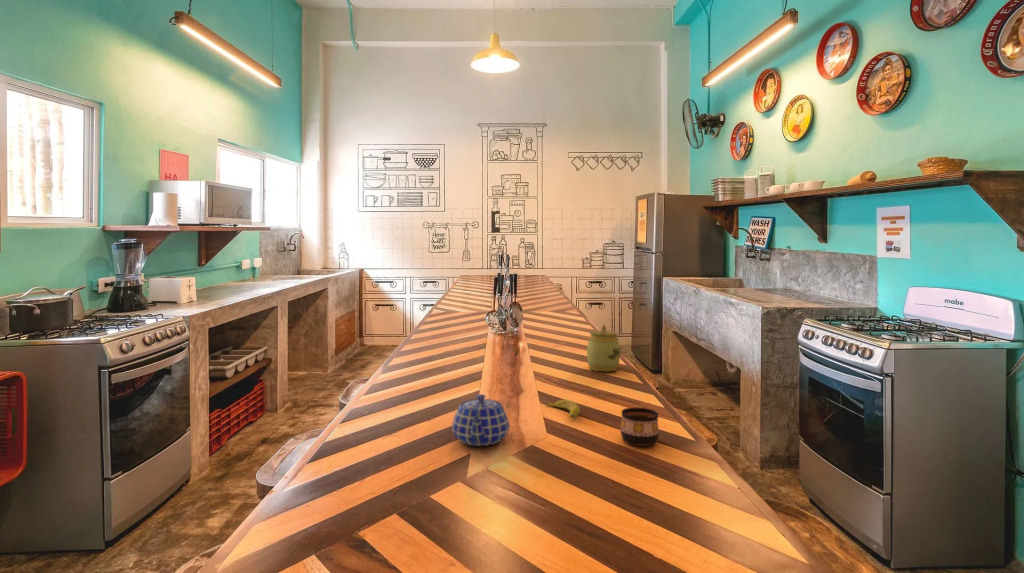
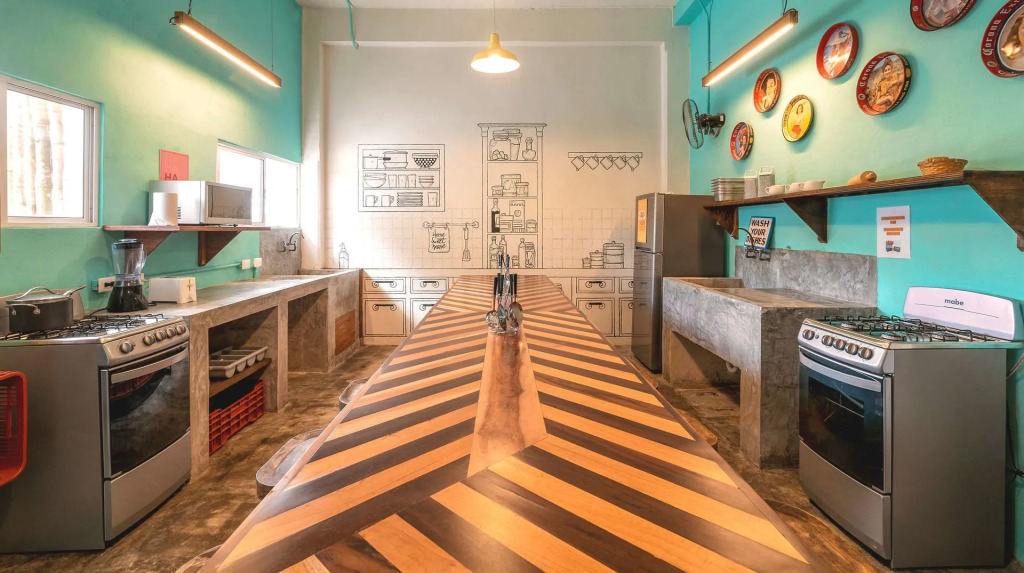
- jar (603, 346)
- banana (563, 407)
- teapot (480, 418)
- cup (641, 426)
